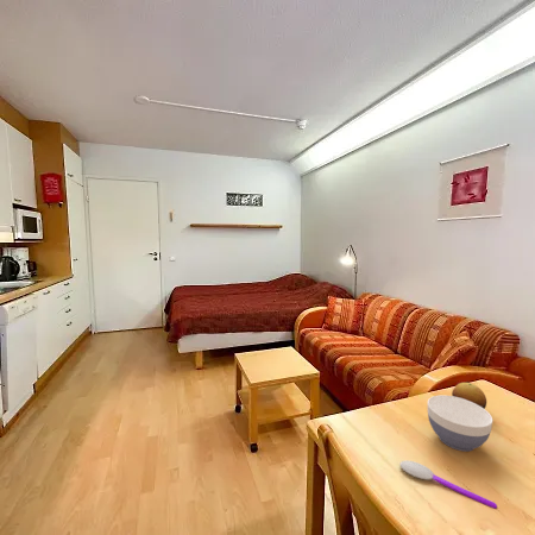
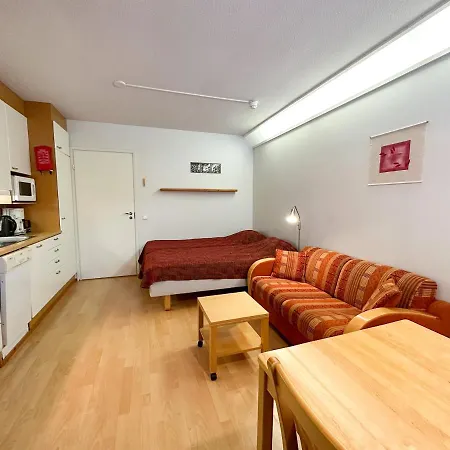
- spoon (443, 482)
- fruit (468, 397)
- bowl (457, 424)
